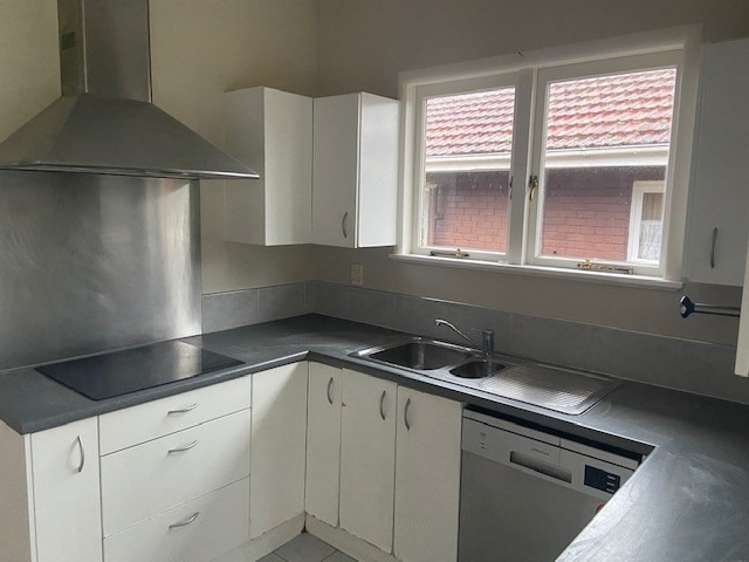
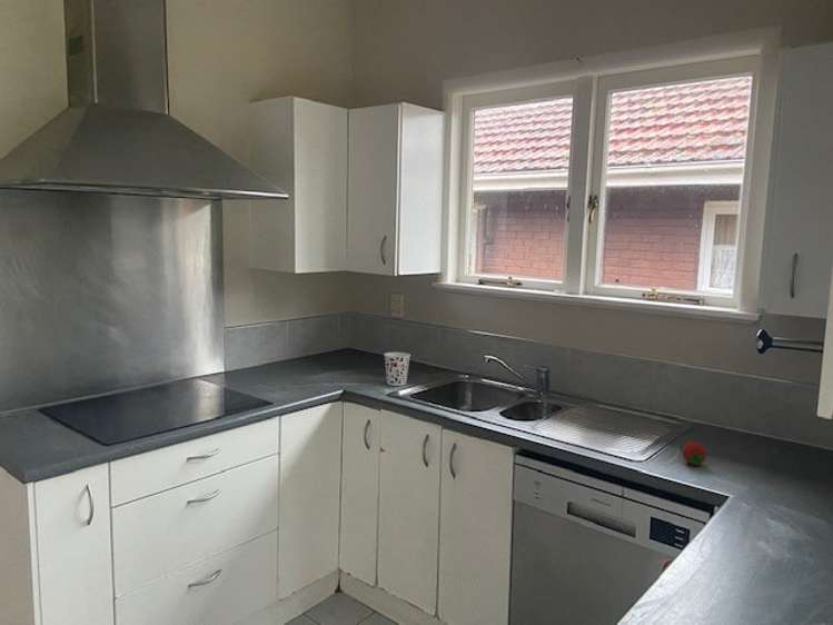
+ cup (396, 368)
+ fruit (694, 453)
